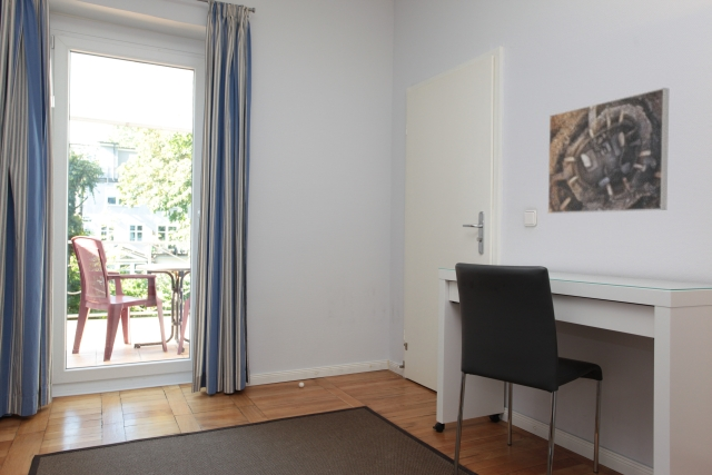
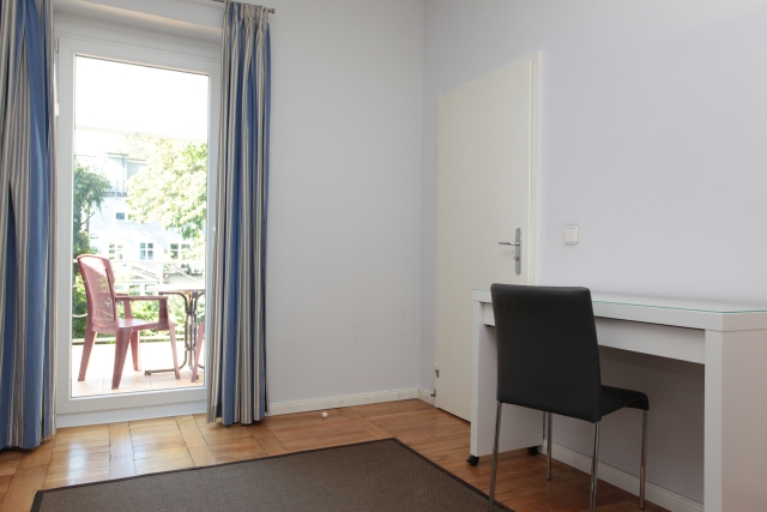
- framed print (602, 157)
